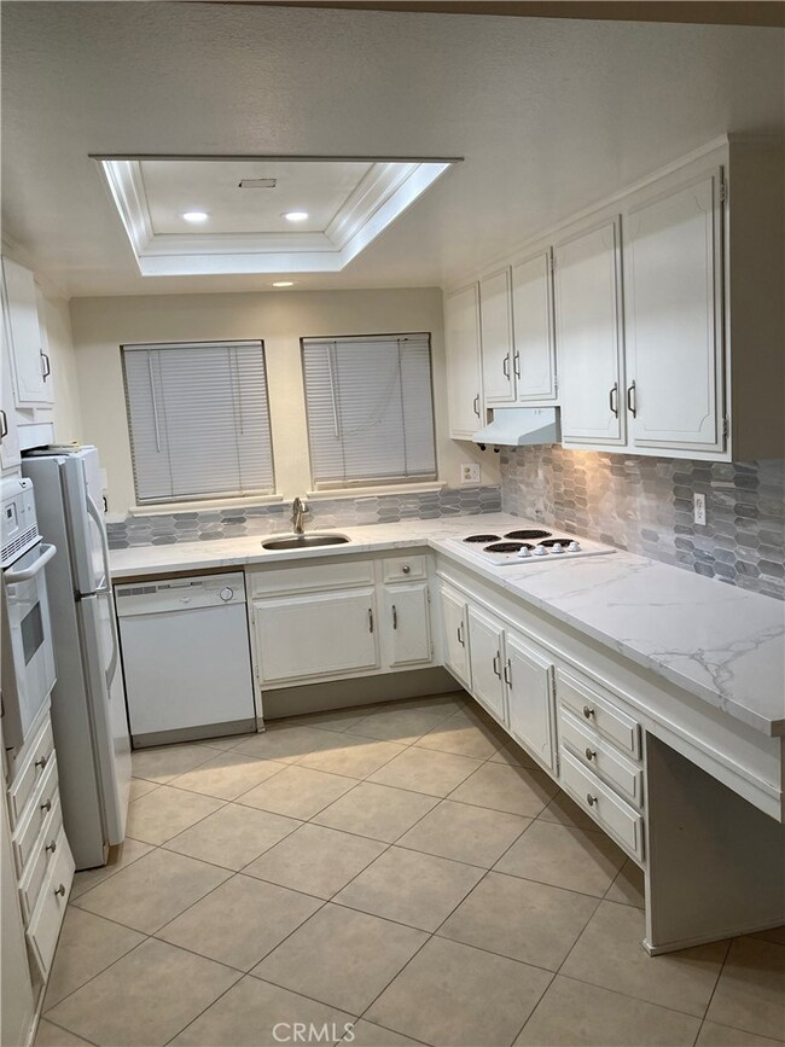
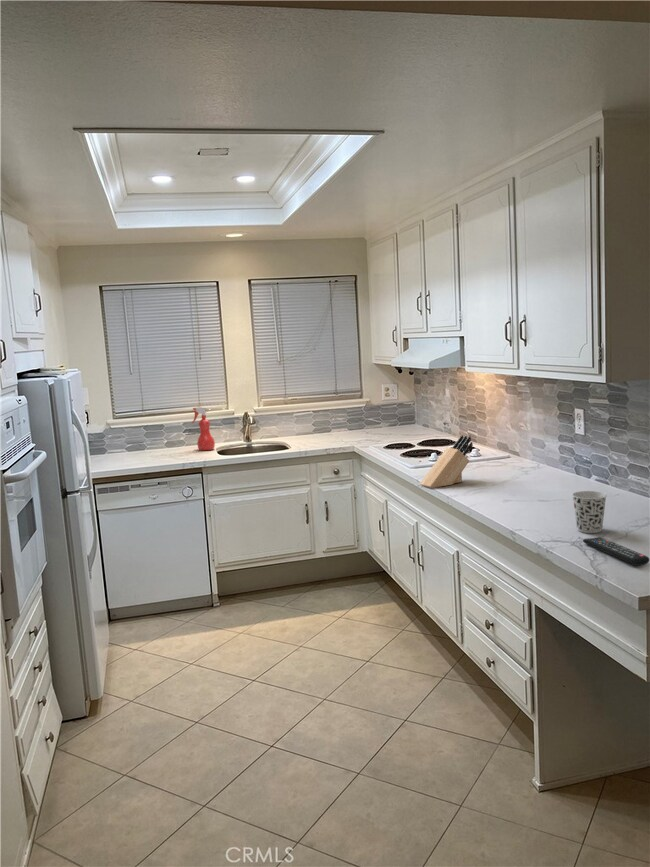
+ cup (589, 512)
+ knife block (447, 460)
+ remote control (614, 550)
+ spray bottle (202, 428)
